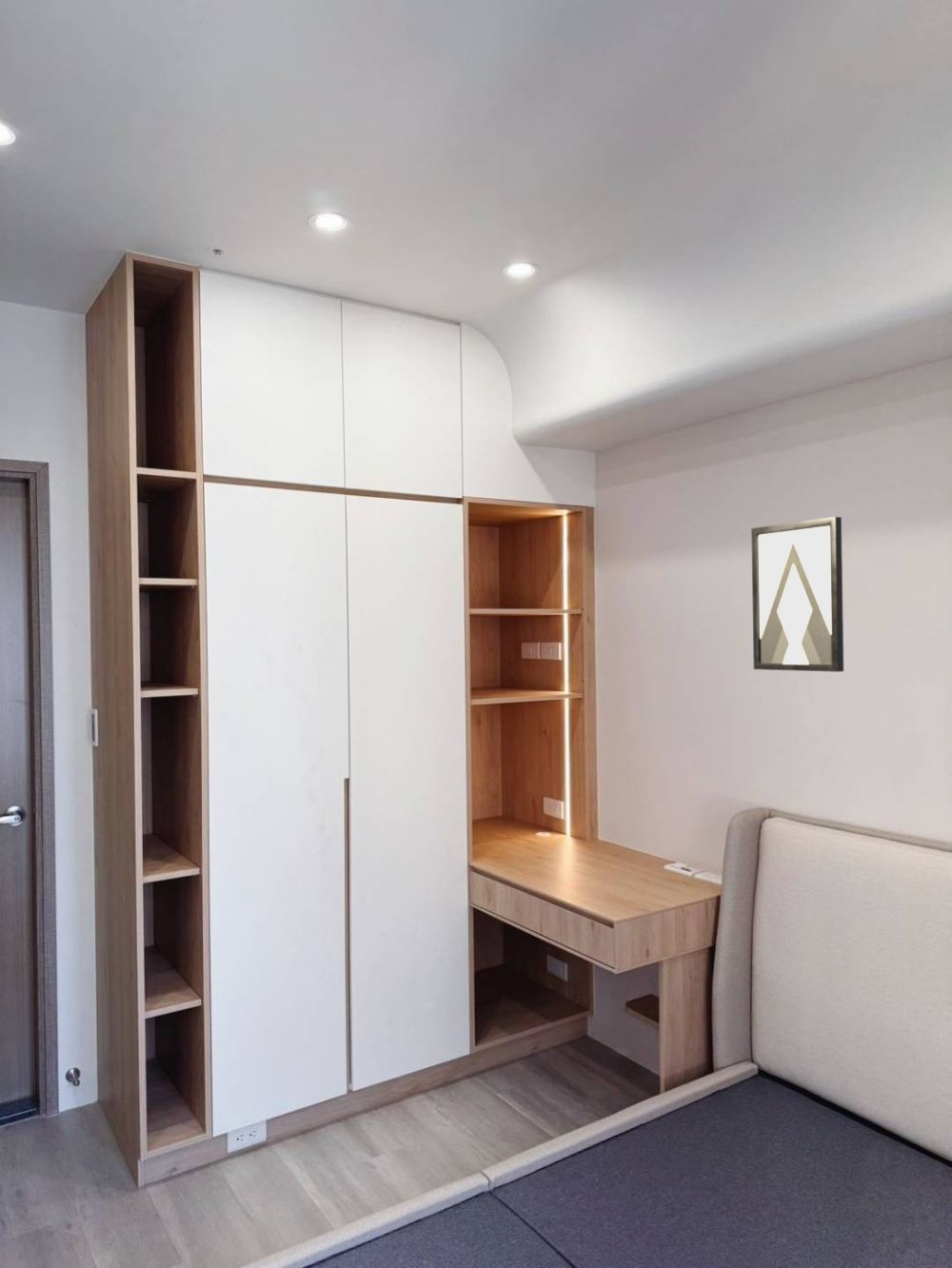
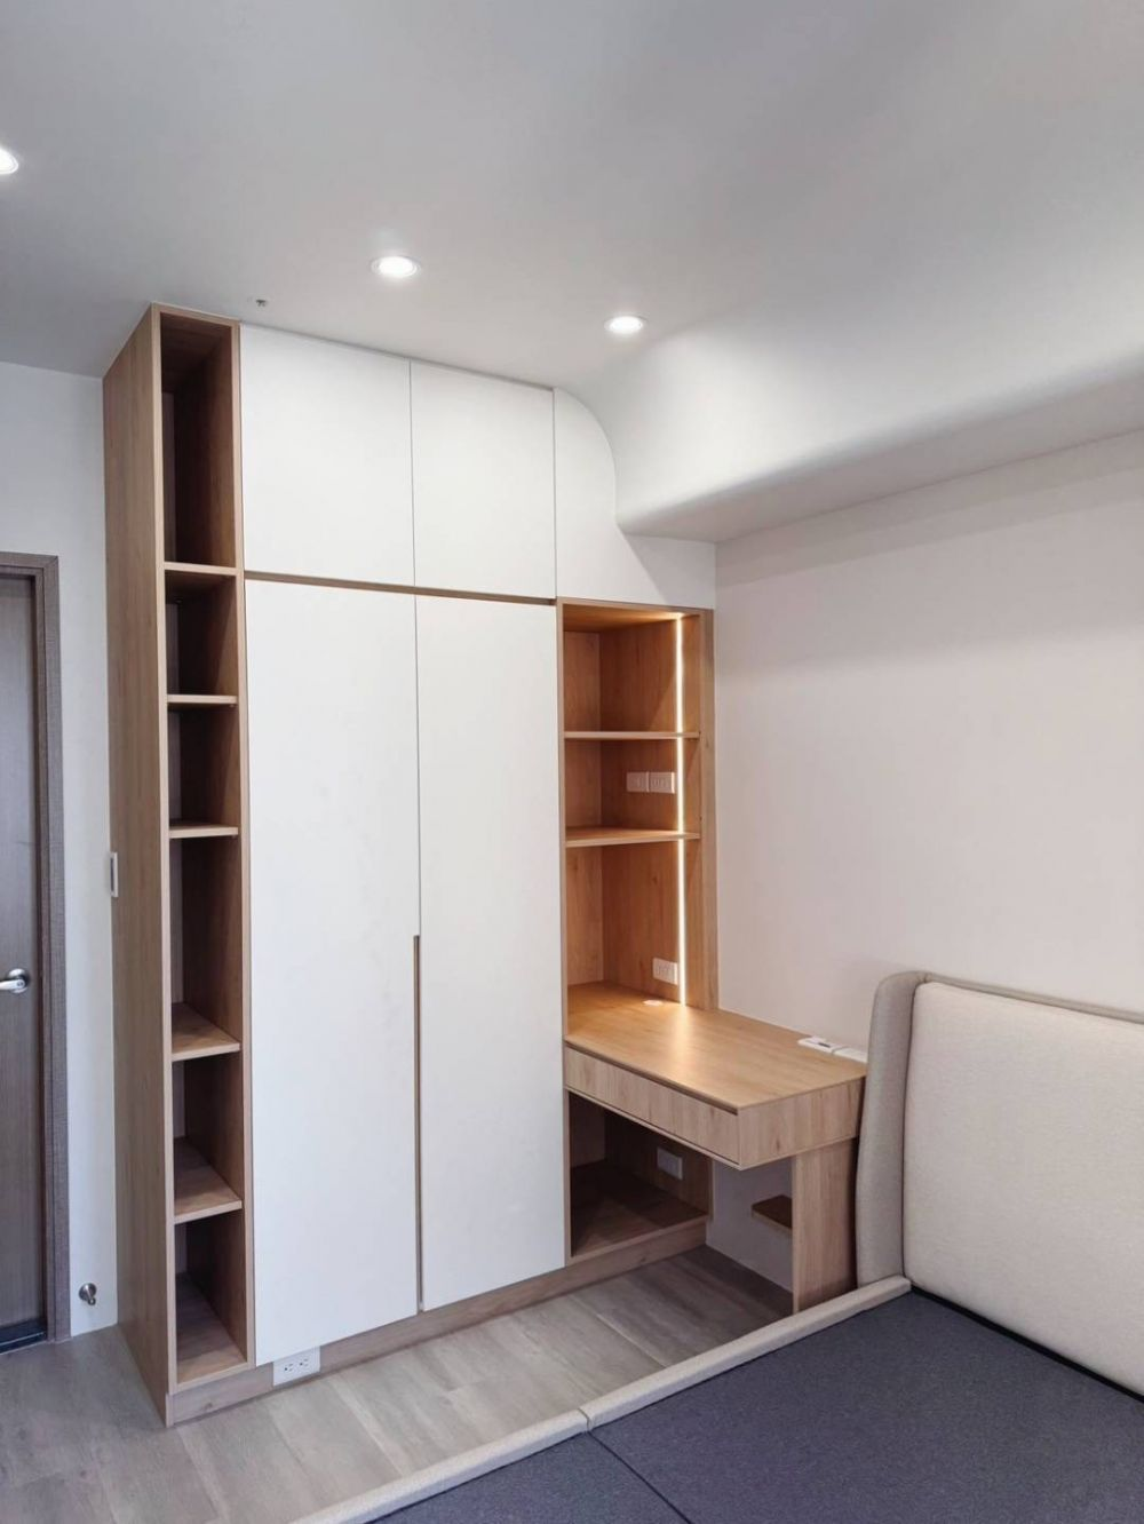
- wall art (795, 596)
